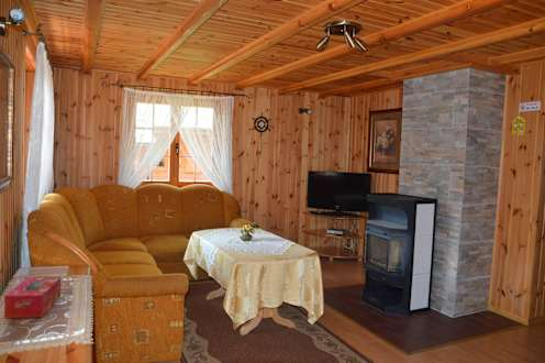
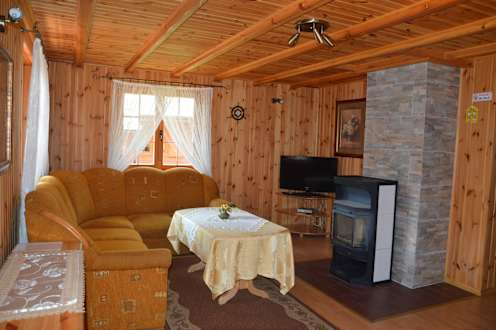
- tissue box (34, 296)
